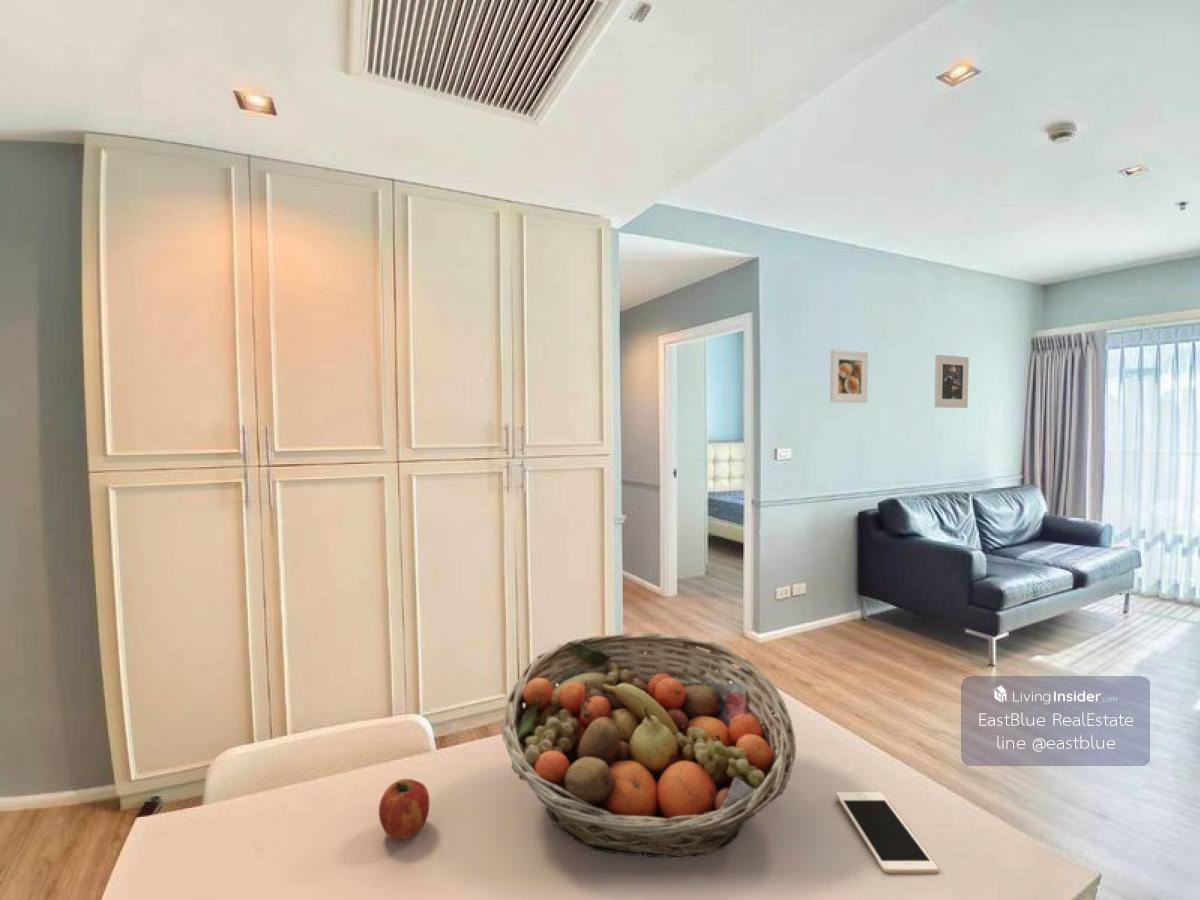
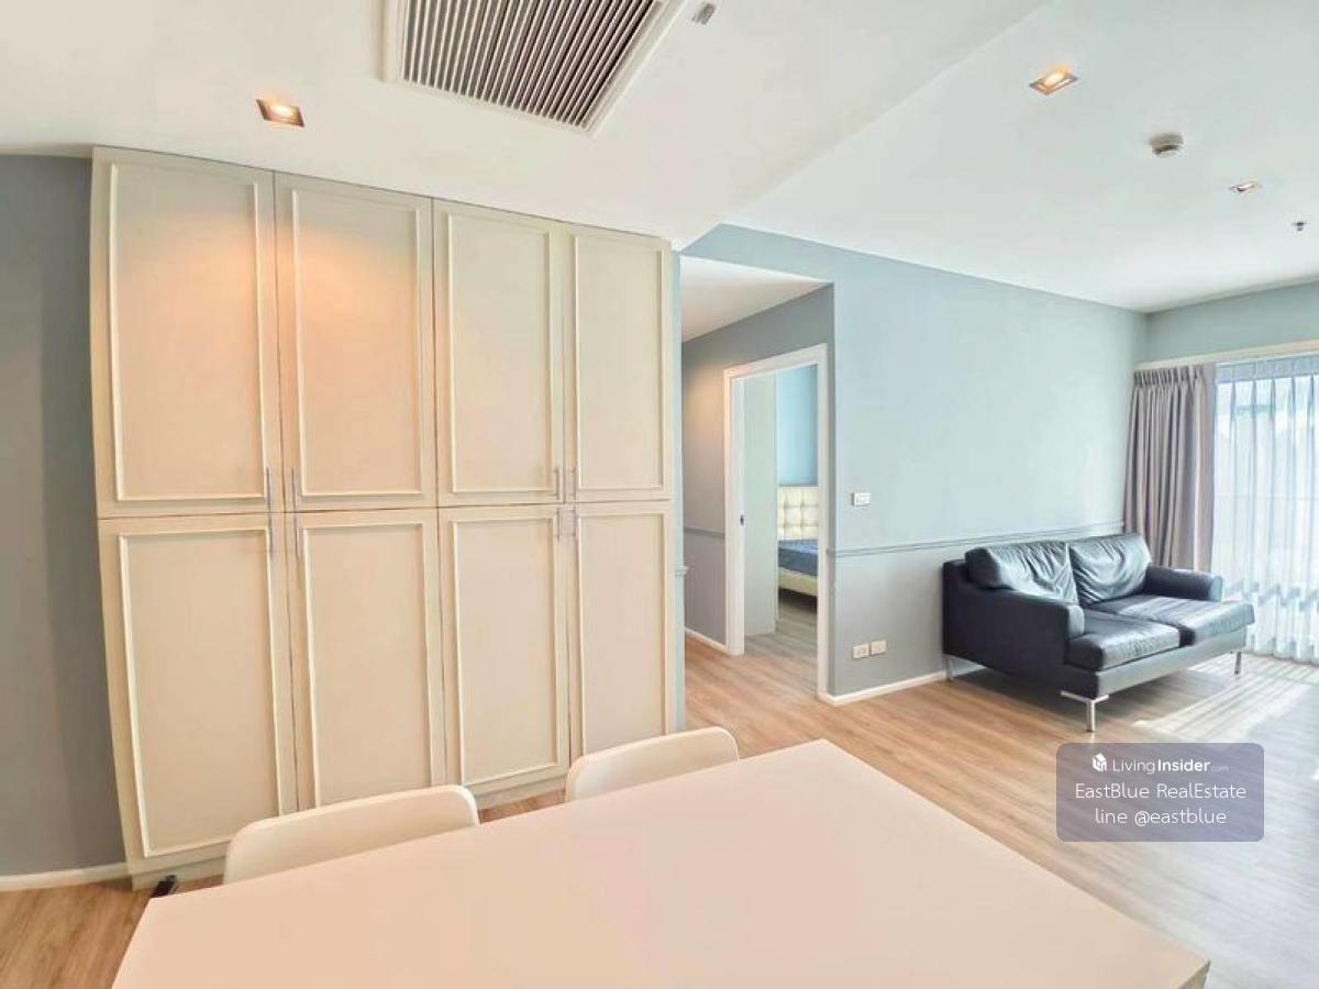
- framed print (849, 376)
- fruit (404, 805)
- cell phone (882, 828)
- fruit basket (644, 731)
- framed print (951, 381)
